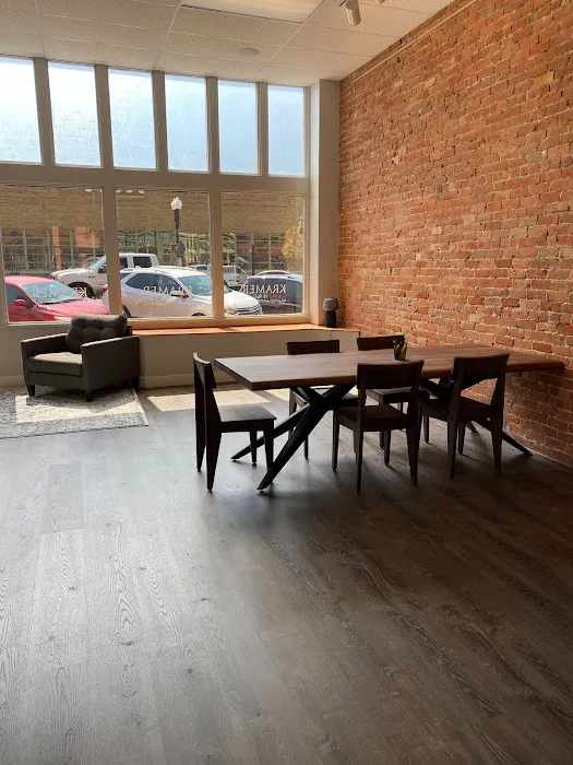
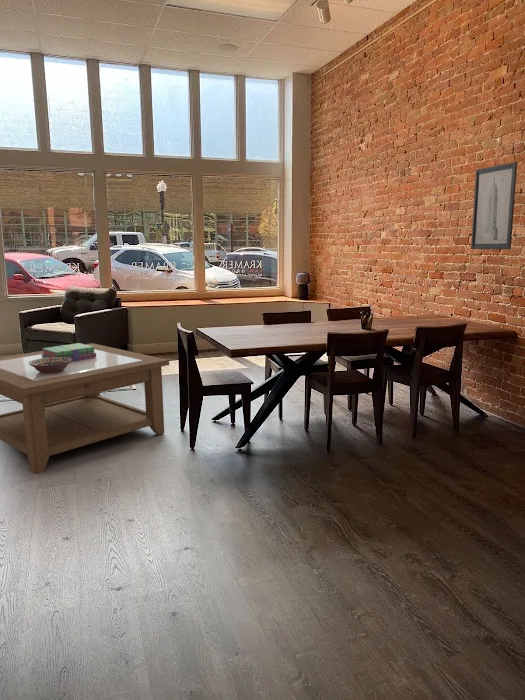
+ coffee table (67, 398)
+ decorative bowl (51, 365)
+ stack of books (68, 352)
+ wall art (492, 208)
